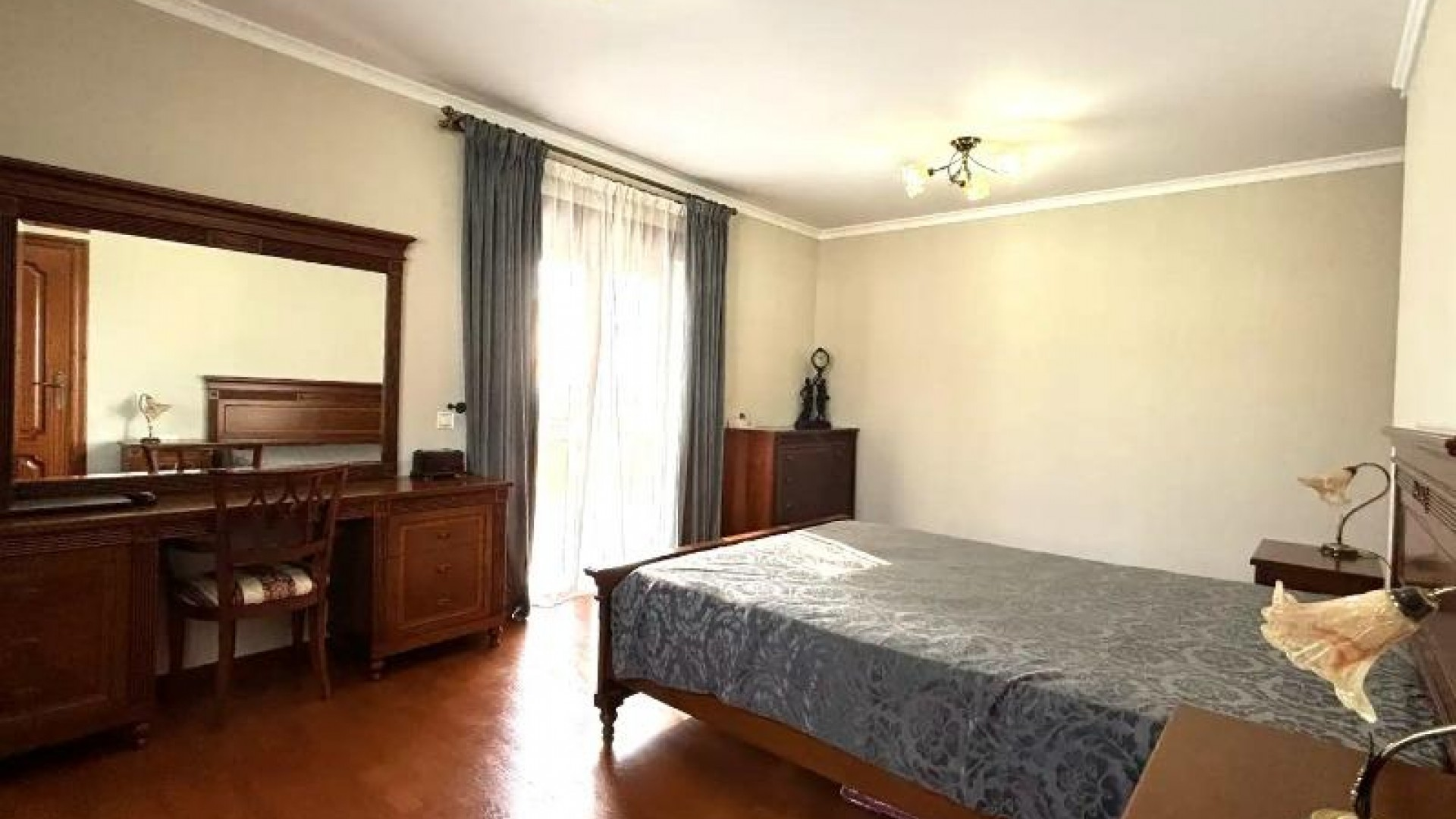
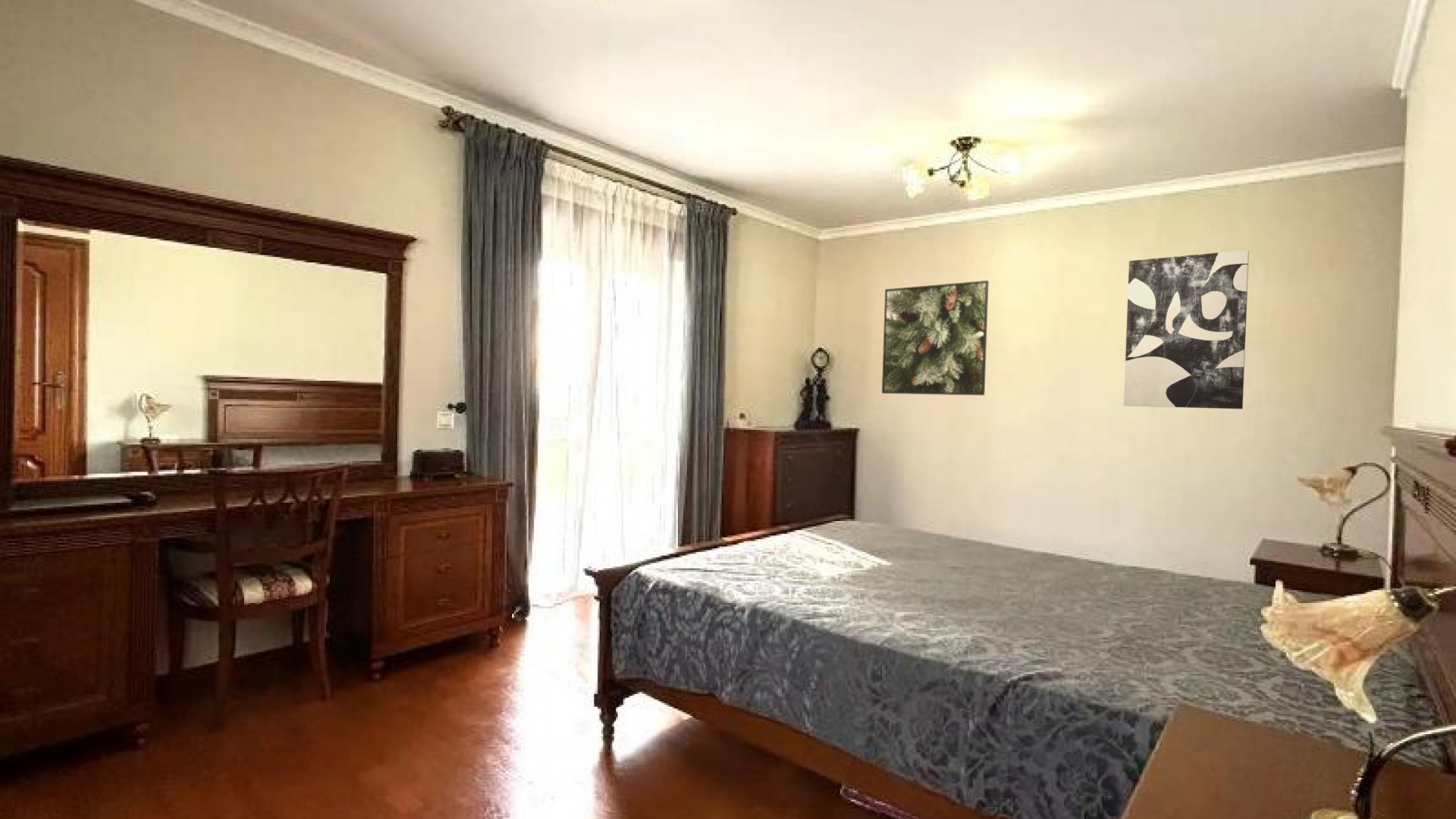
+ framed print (932, 340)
+ wall art (1183, 331)
